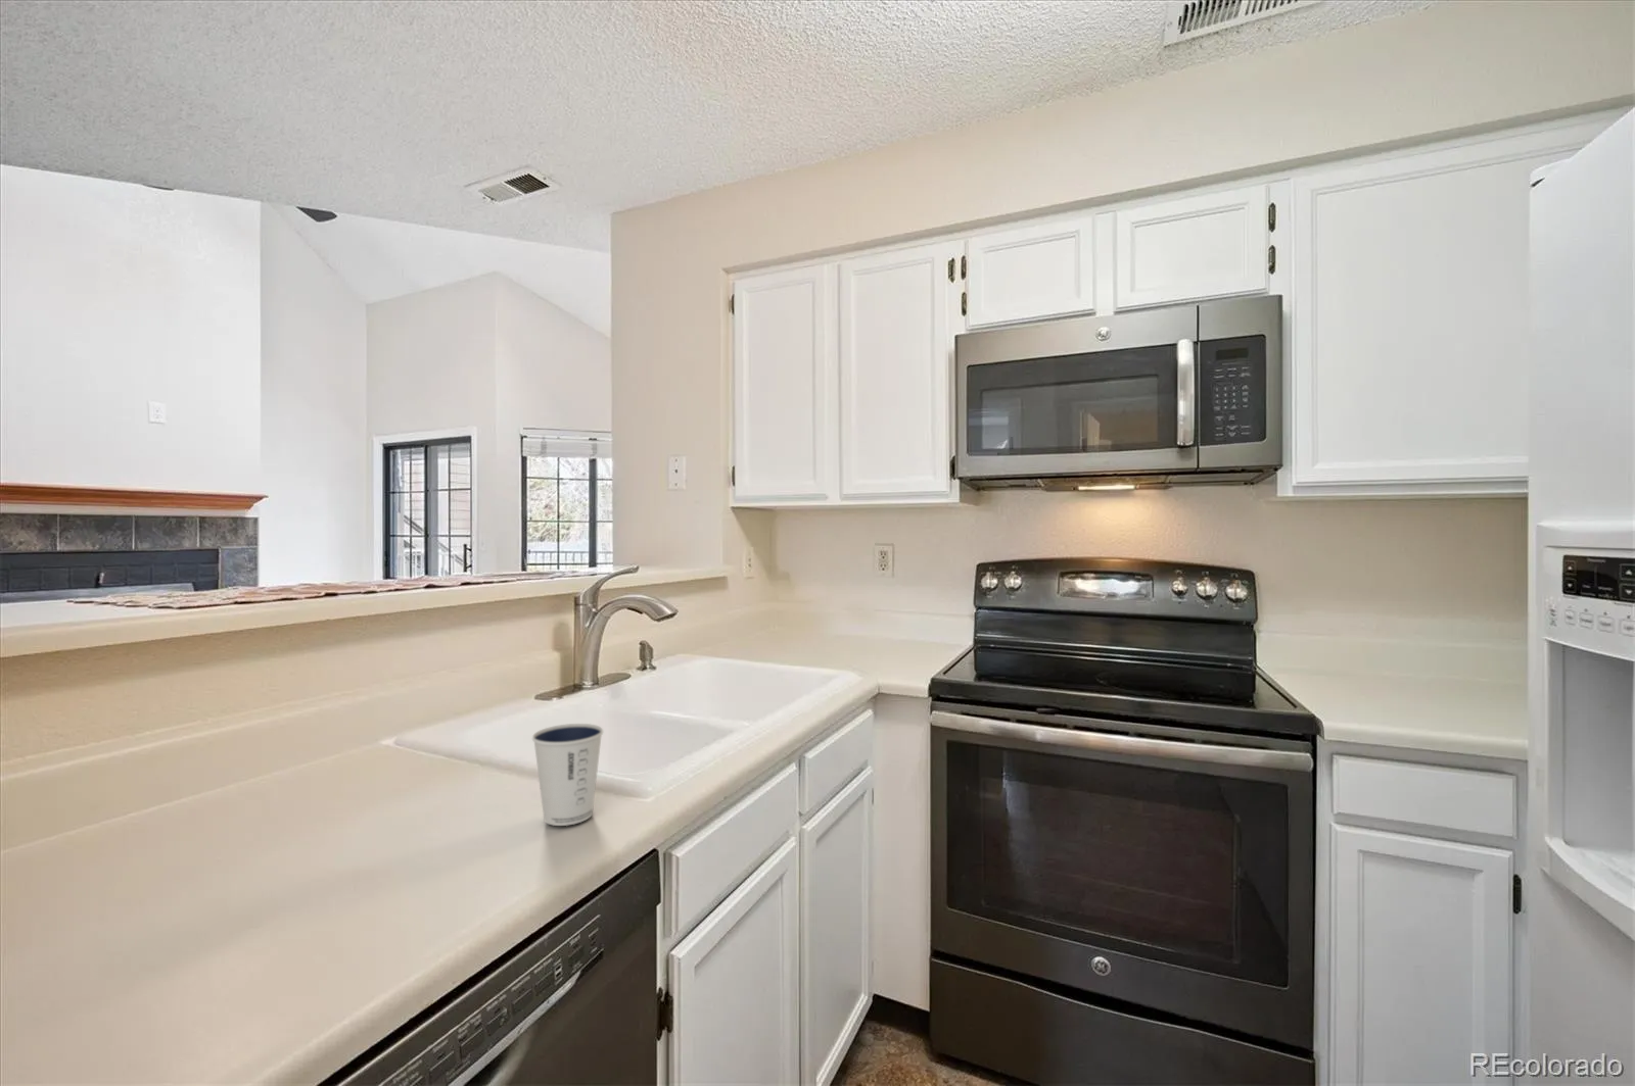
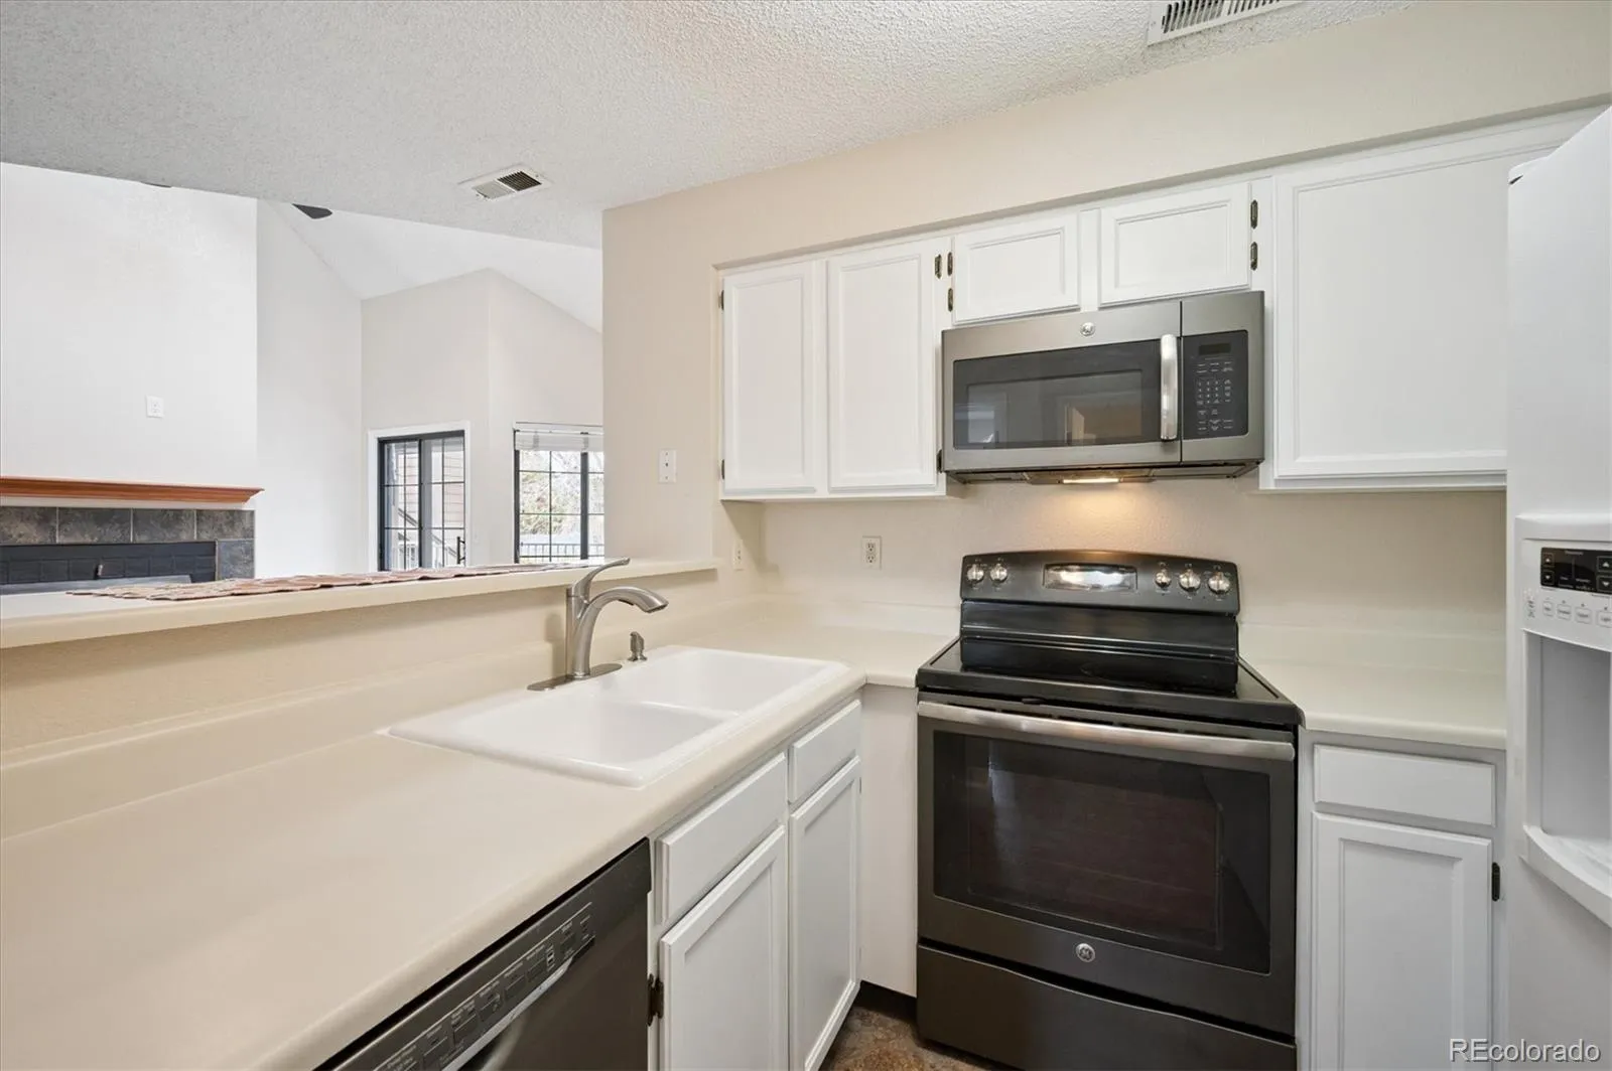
- dixie cup (568, 775)
